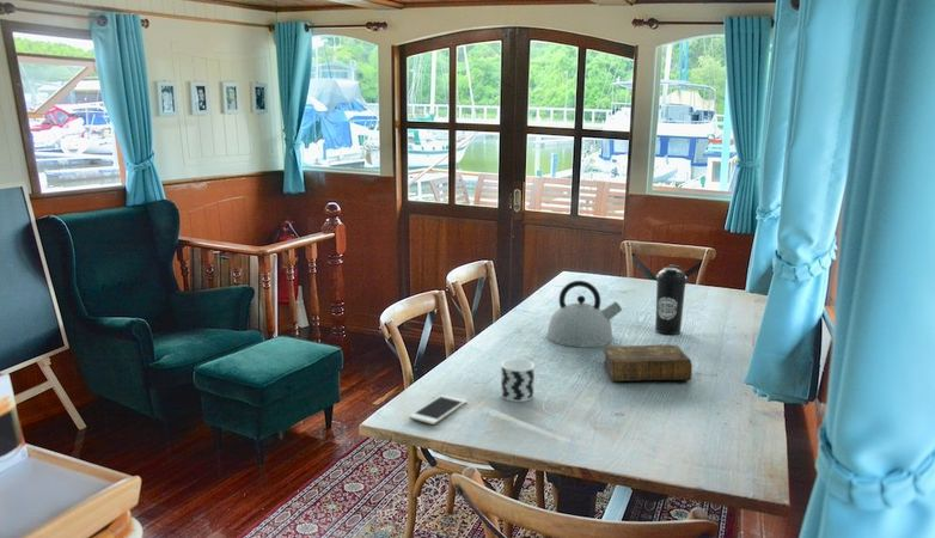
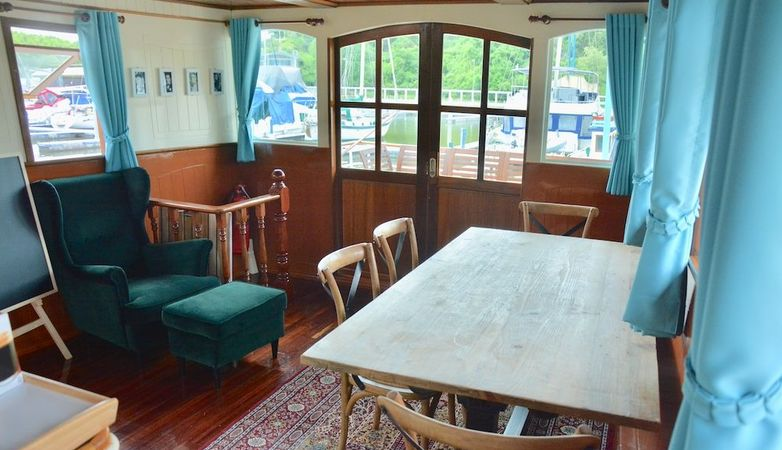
- water bottle (670, 299)
- book (646, 362)
- kettle (583, 308)
- cell phone (438, 409)
- cup (518, 378)
